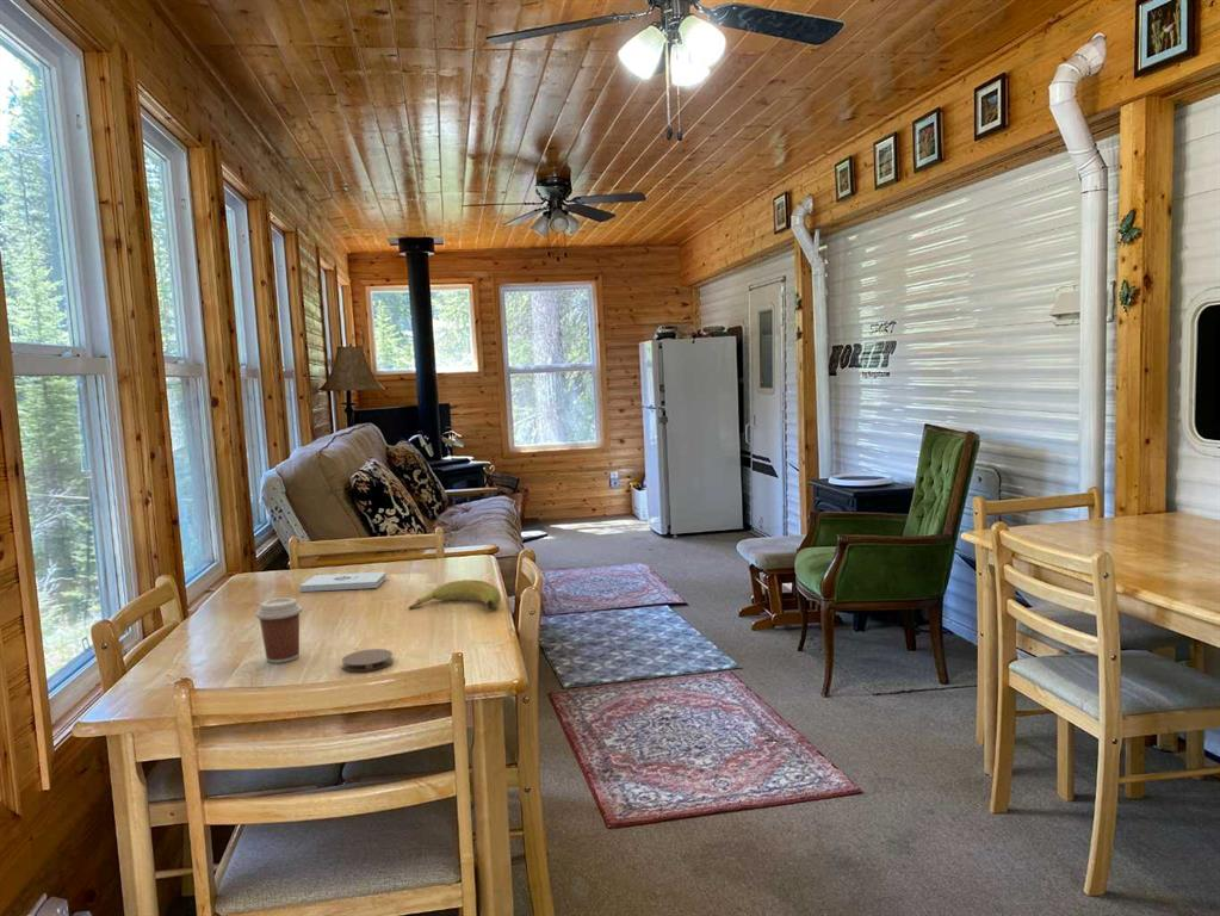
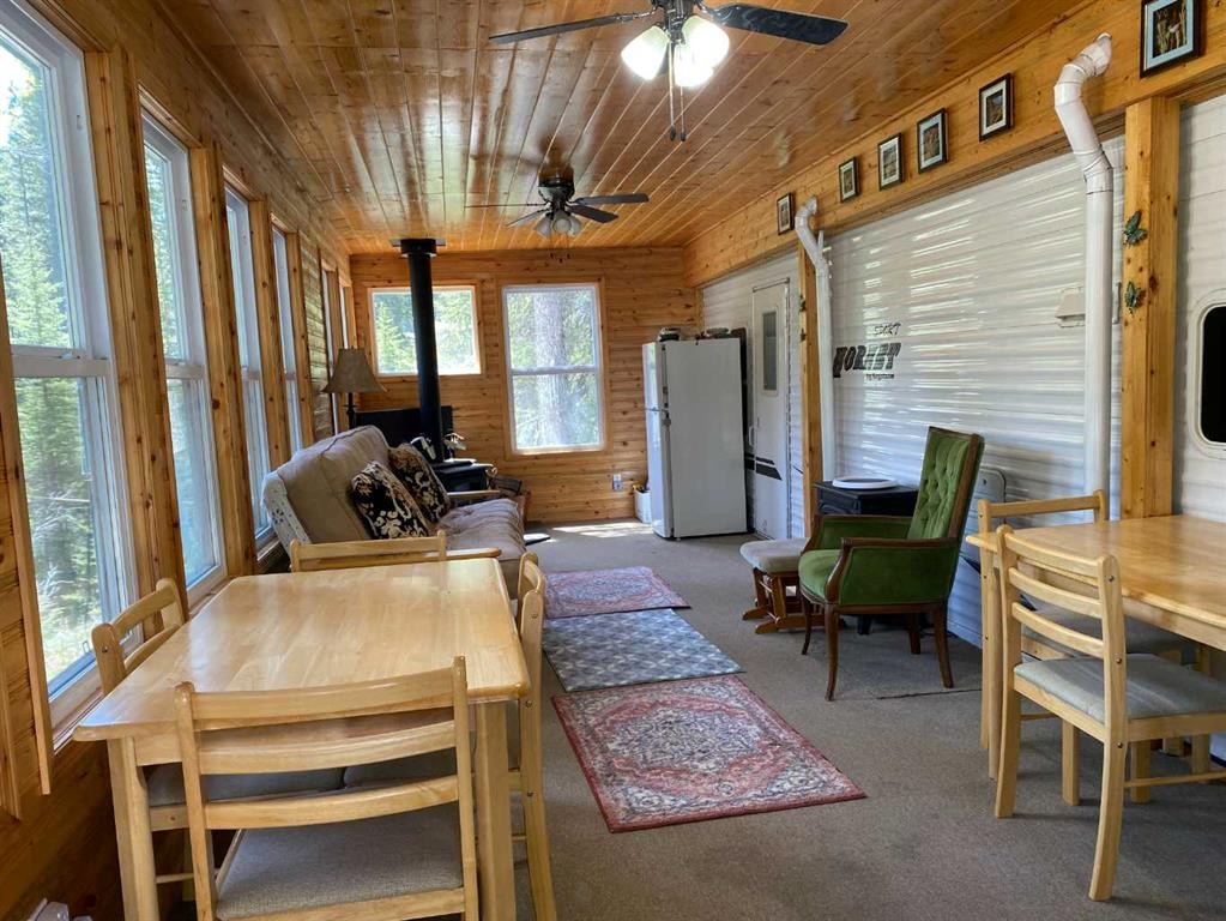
- notepad (345, 581)
- banana (453, 595)
- coaster (367, 660)
- coffee cup (280, 630)
